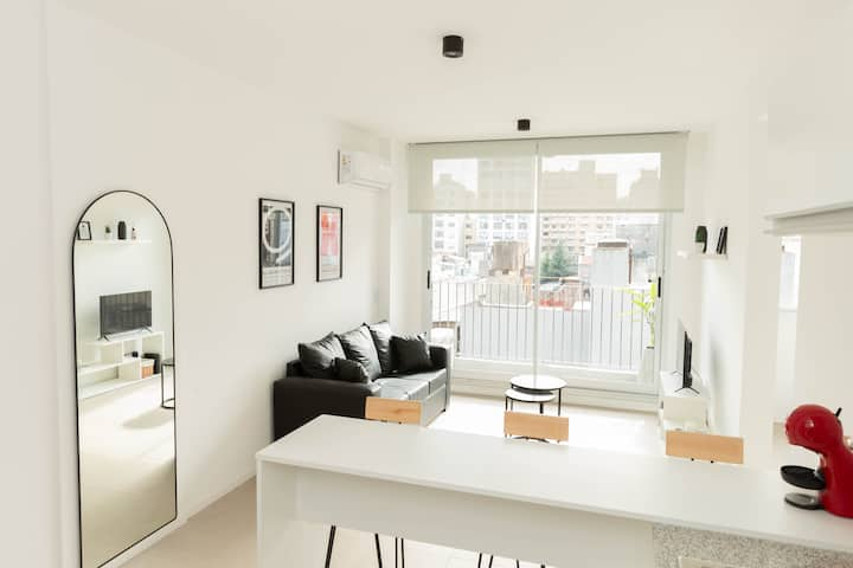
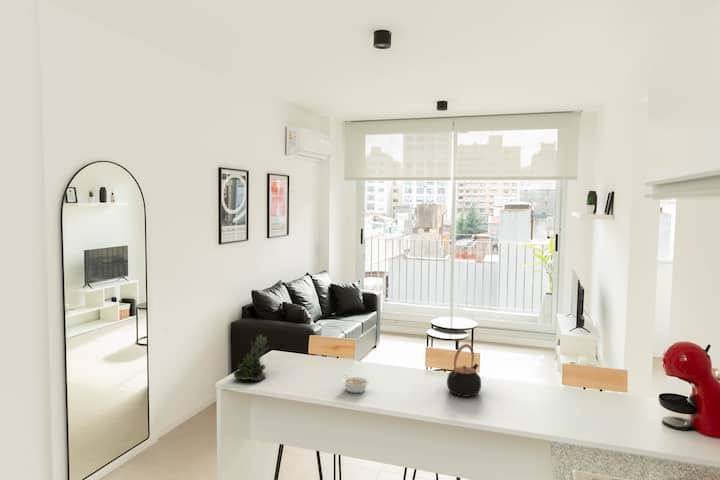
+ succulent plant (253, 356)
+ legume (354, 384)
+ teapot (466, 367)
